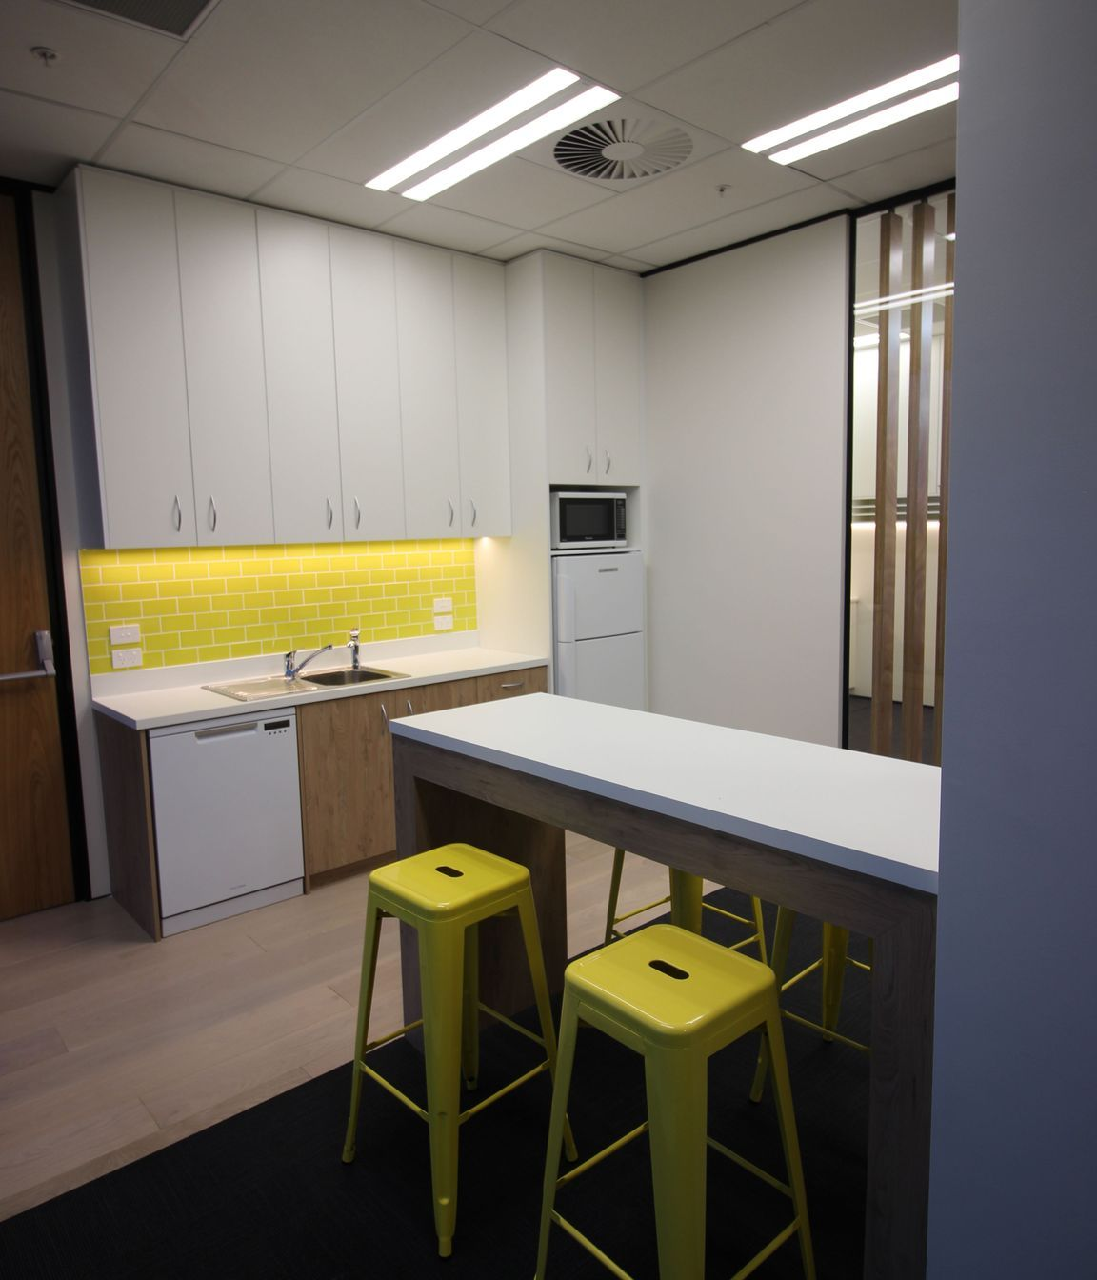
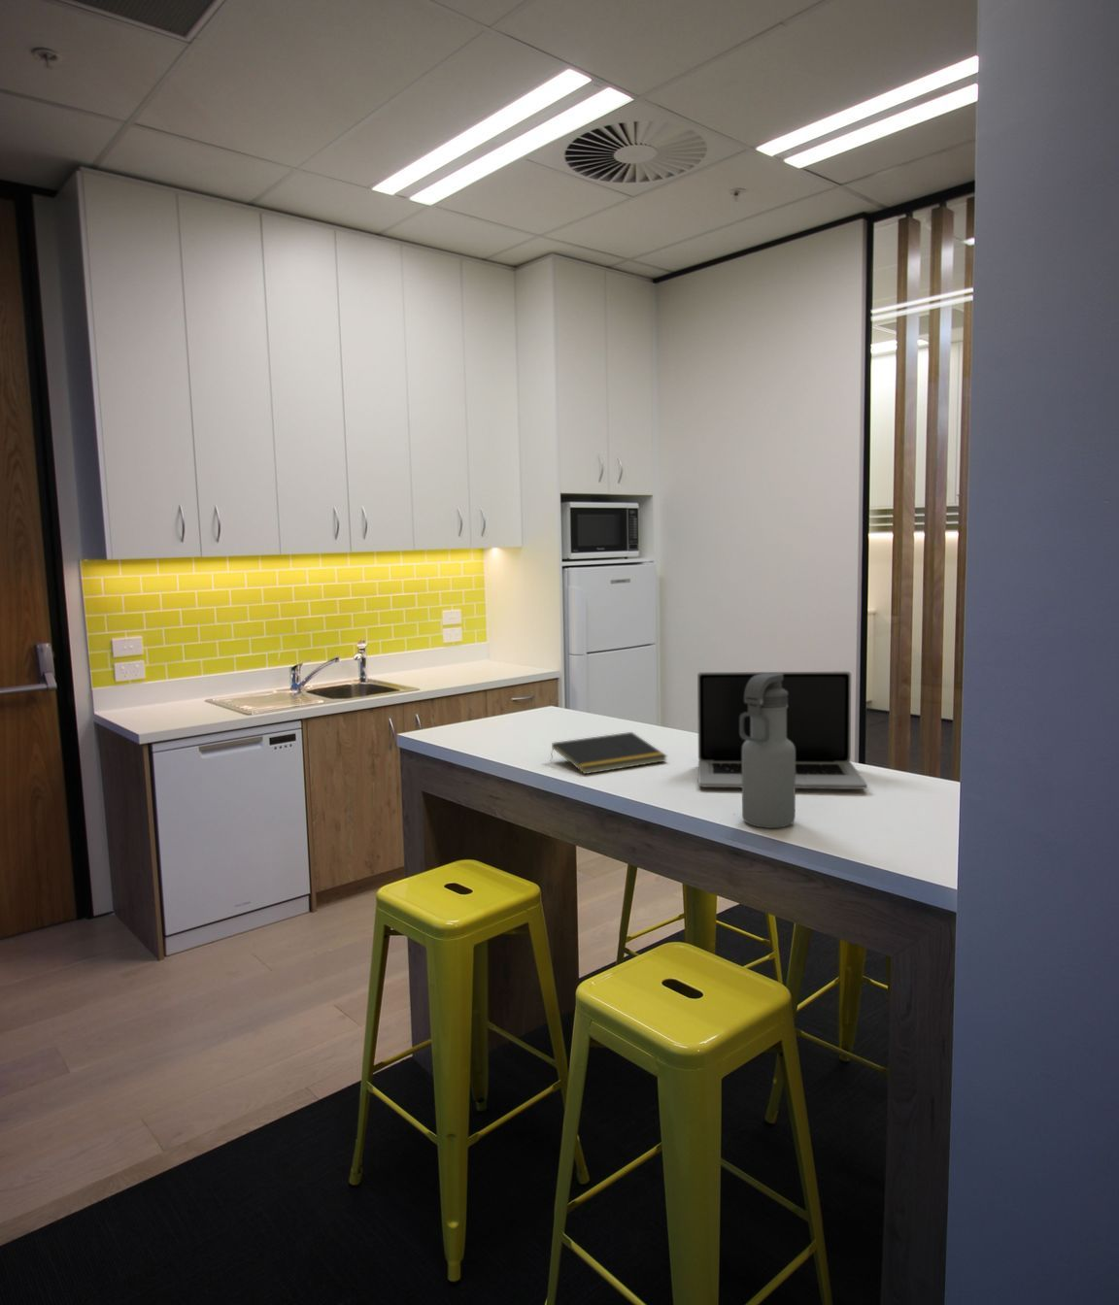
+ notepad (609, 751)
+ water bottle (767, 749)
+ laptop (787, 728)
